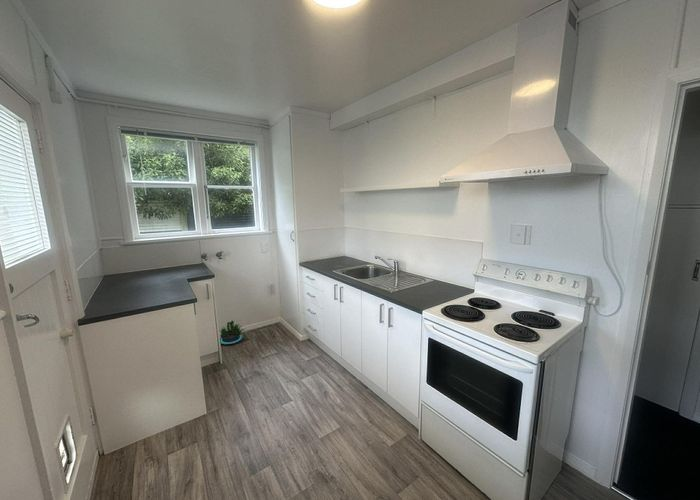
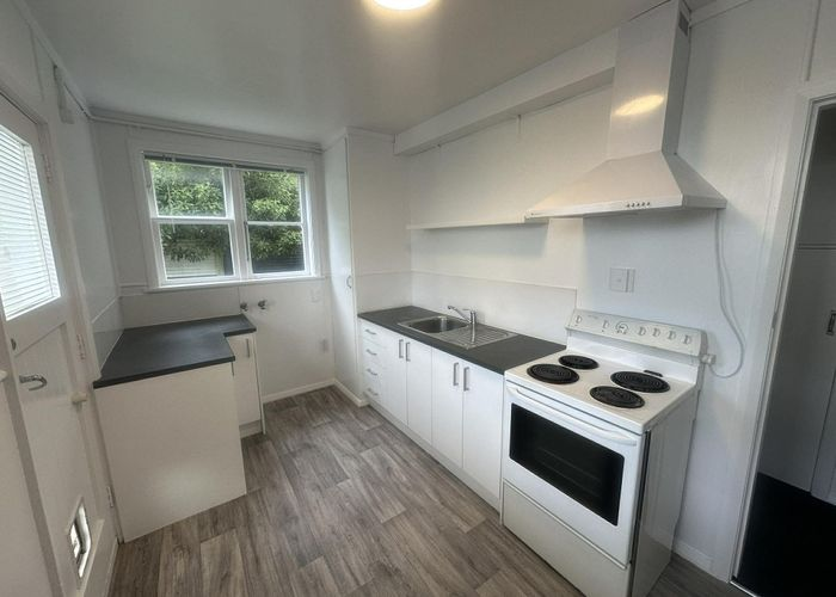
- potted plant (232, 331)
